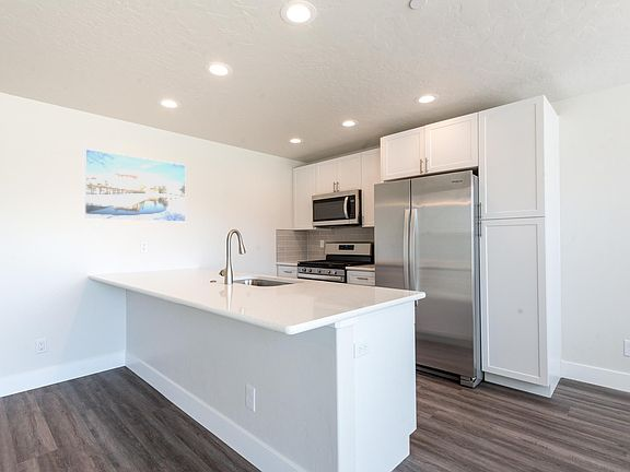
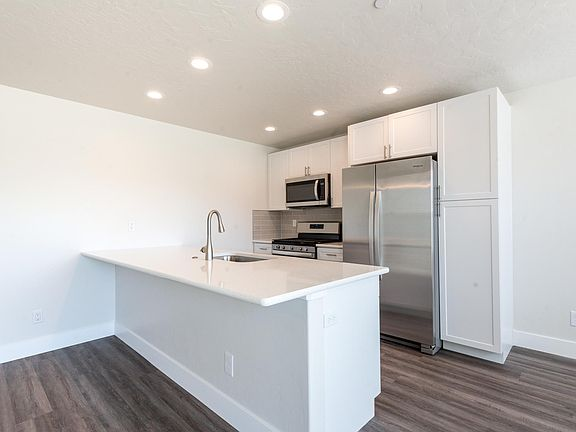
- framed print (139, 189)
